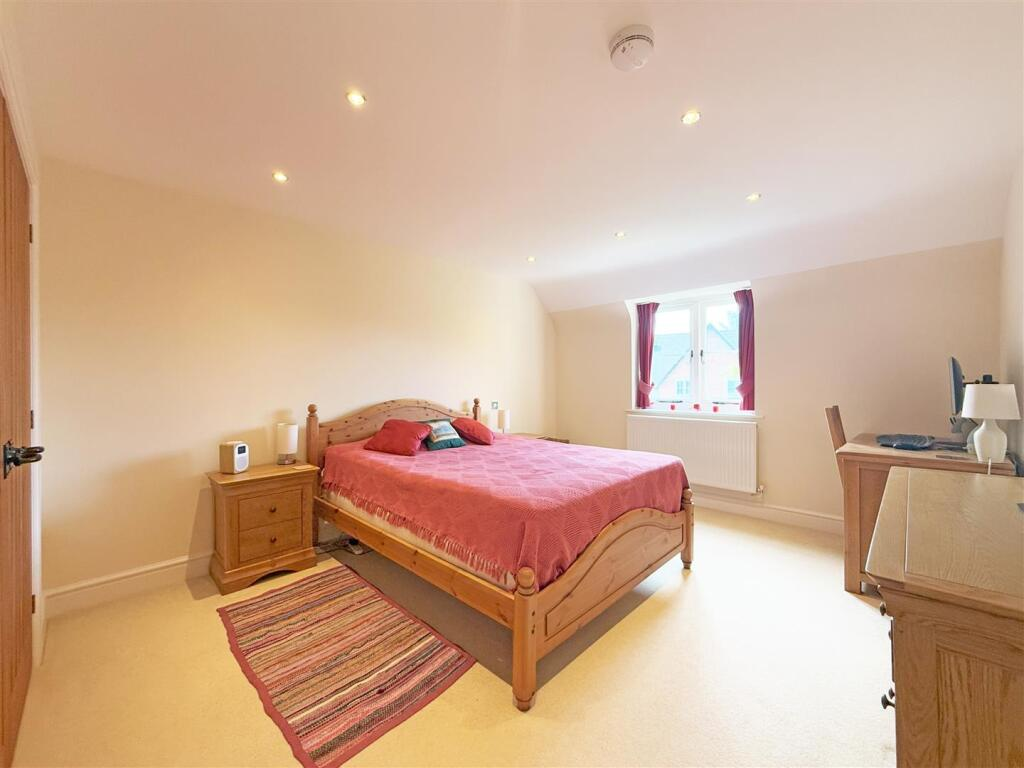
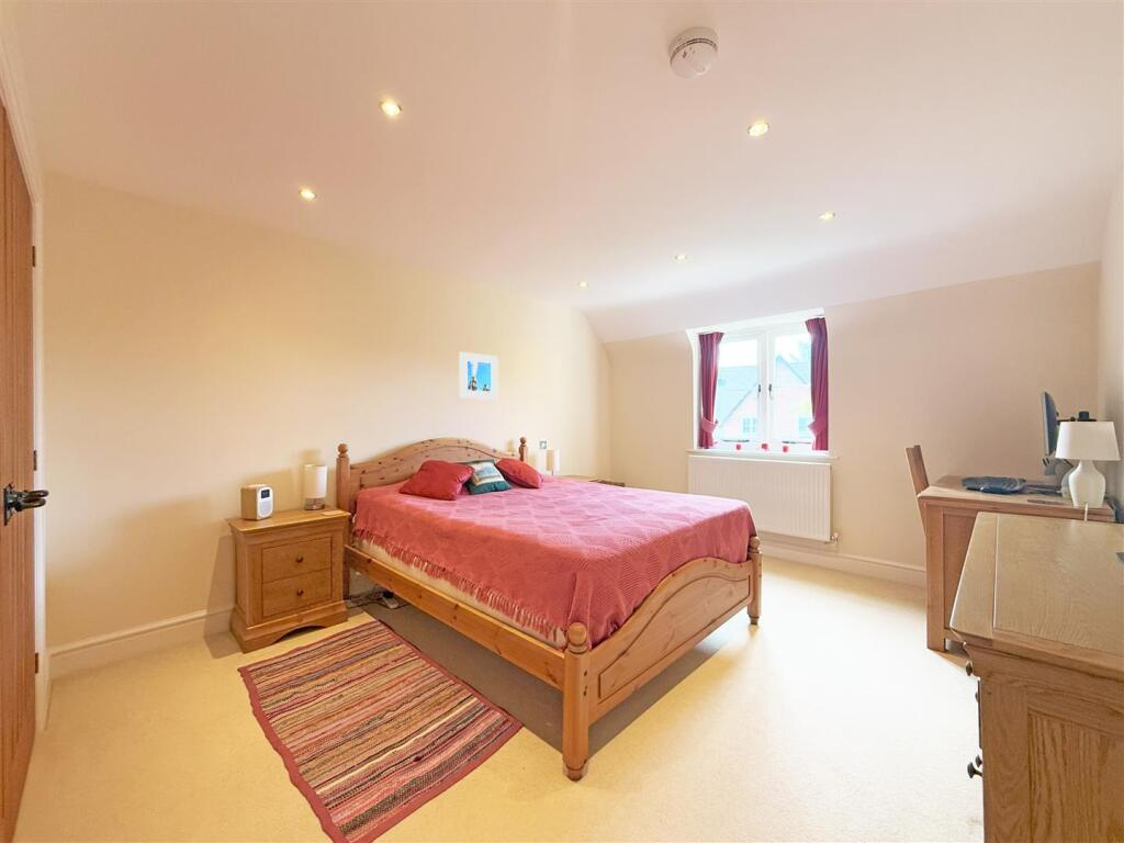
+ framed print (479, 376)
